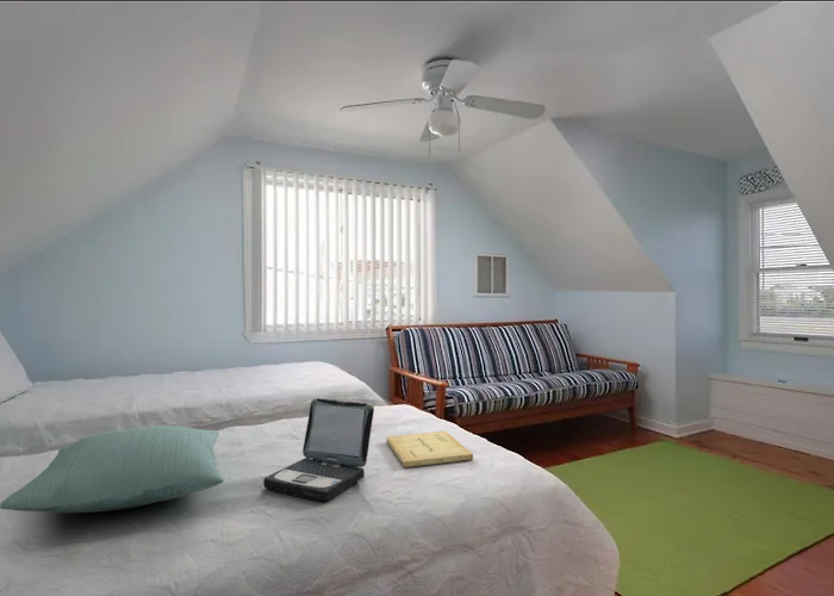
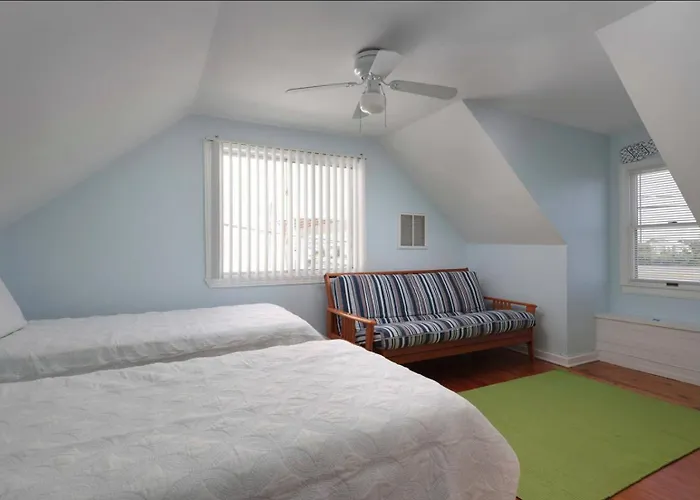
- laptop (320, 443)
- book (427, 447)
- pillow (135, 462)
